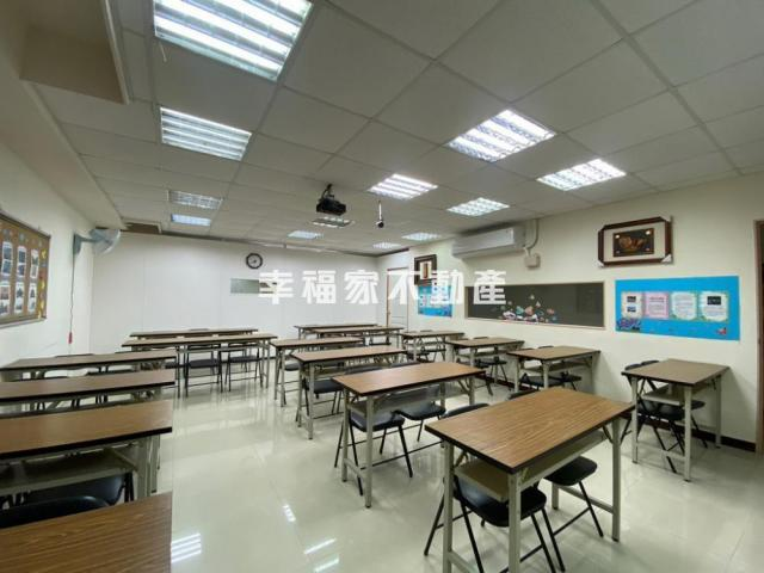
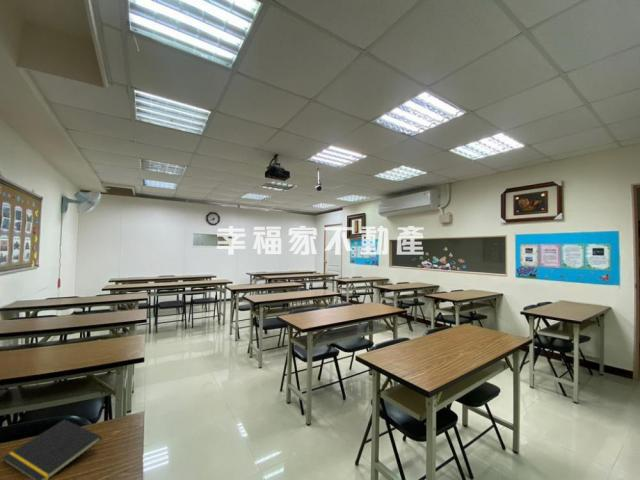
+ notepad (53, 448)
